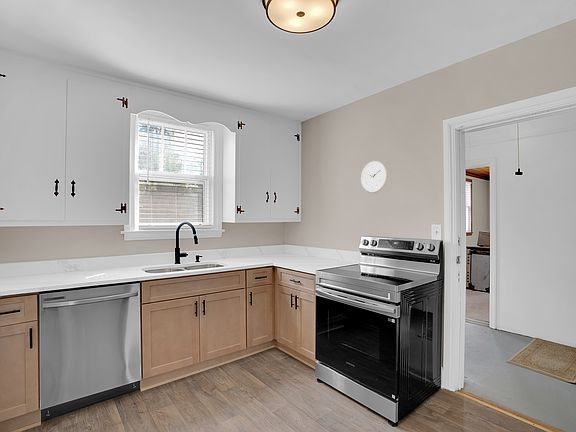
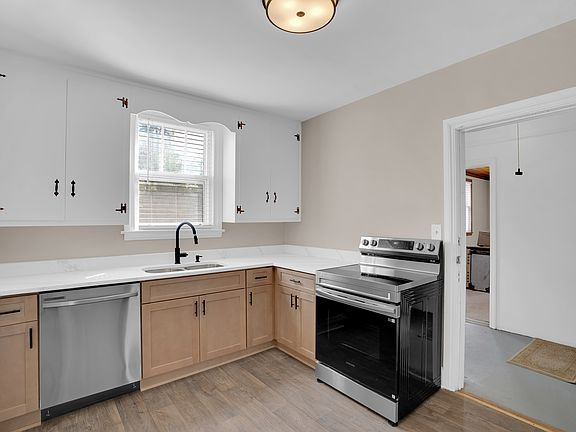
- wall clock (373, 177)
